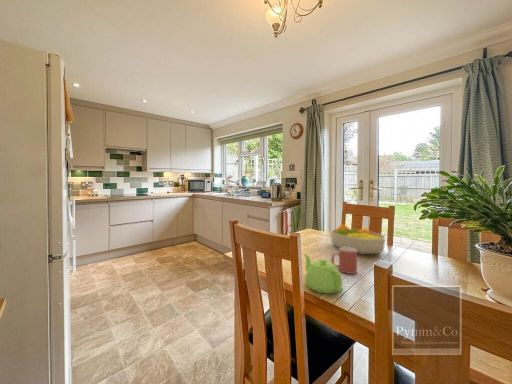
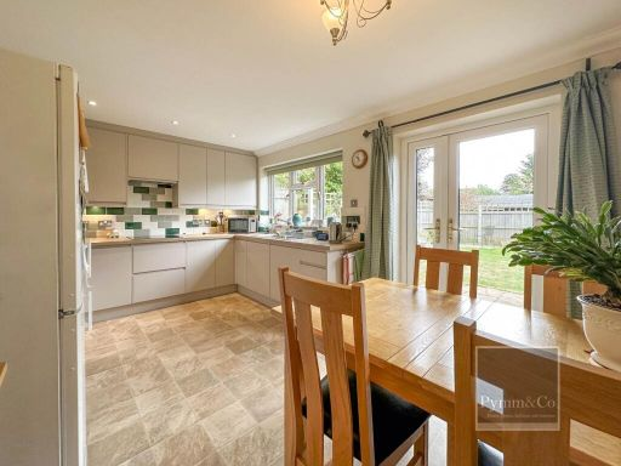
- fruit bowl (356, 237)
- mug (343, 259)
- teapot (321, 272)
